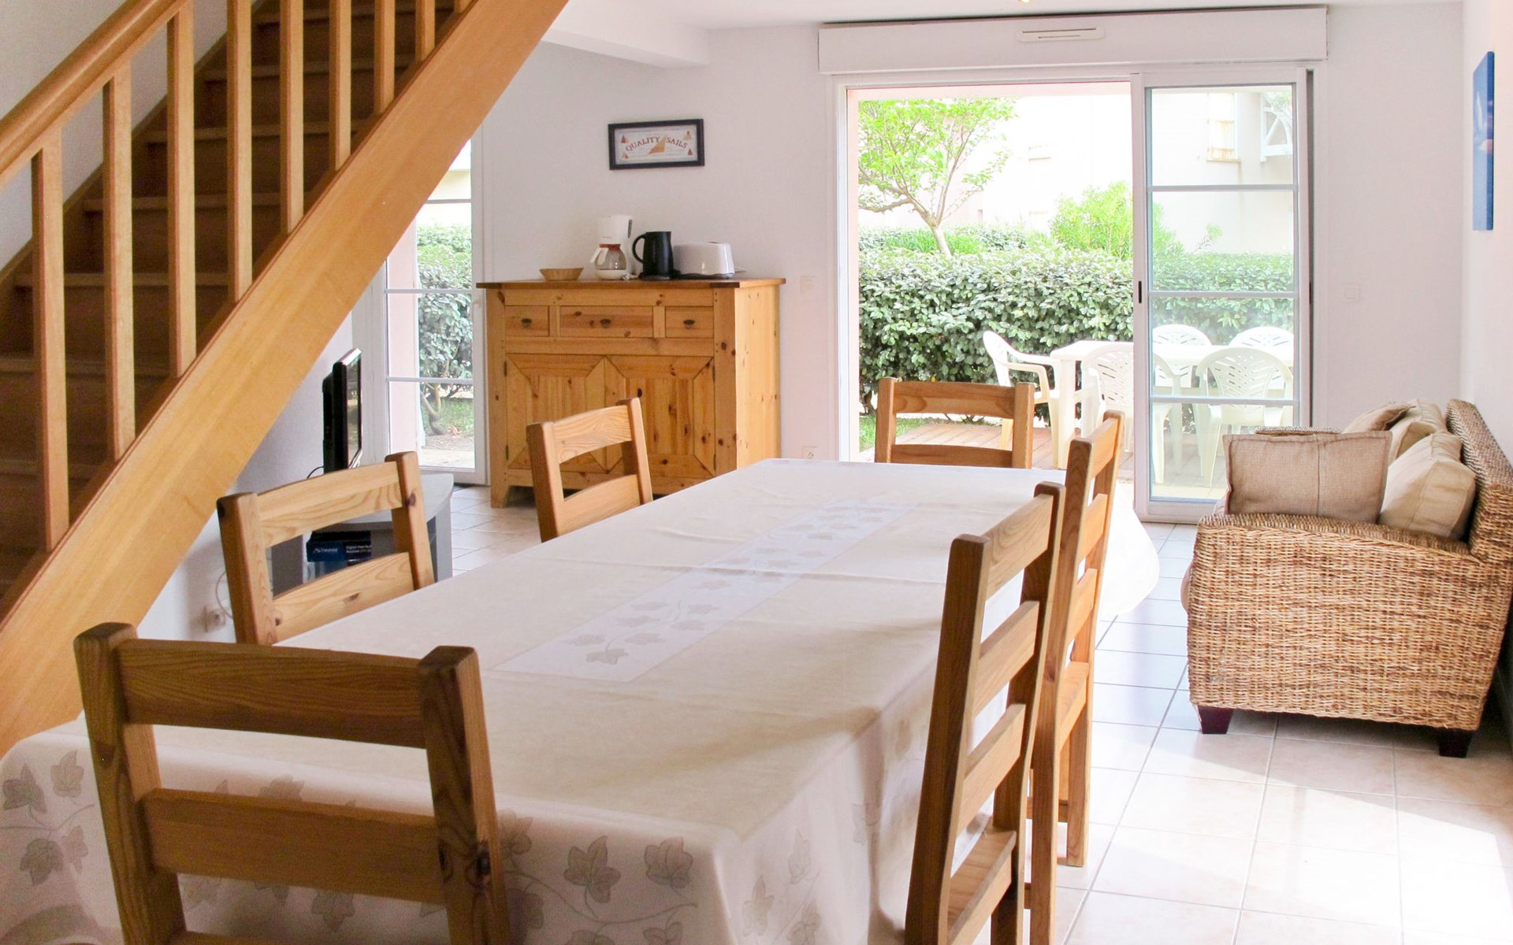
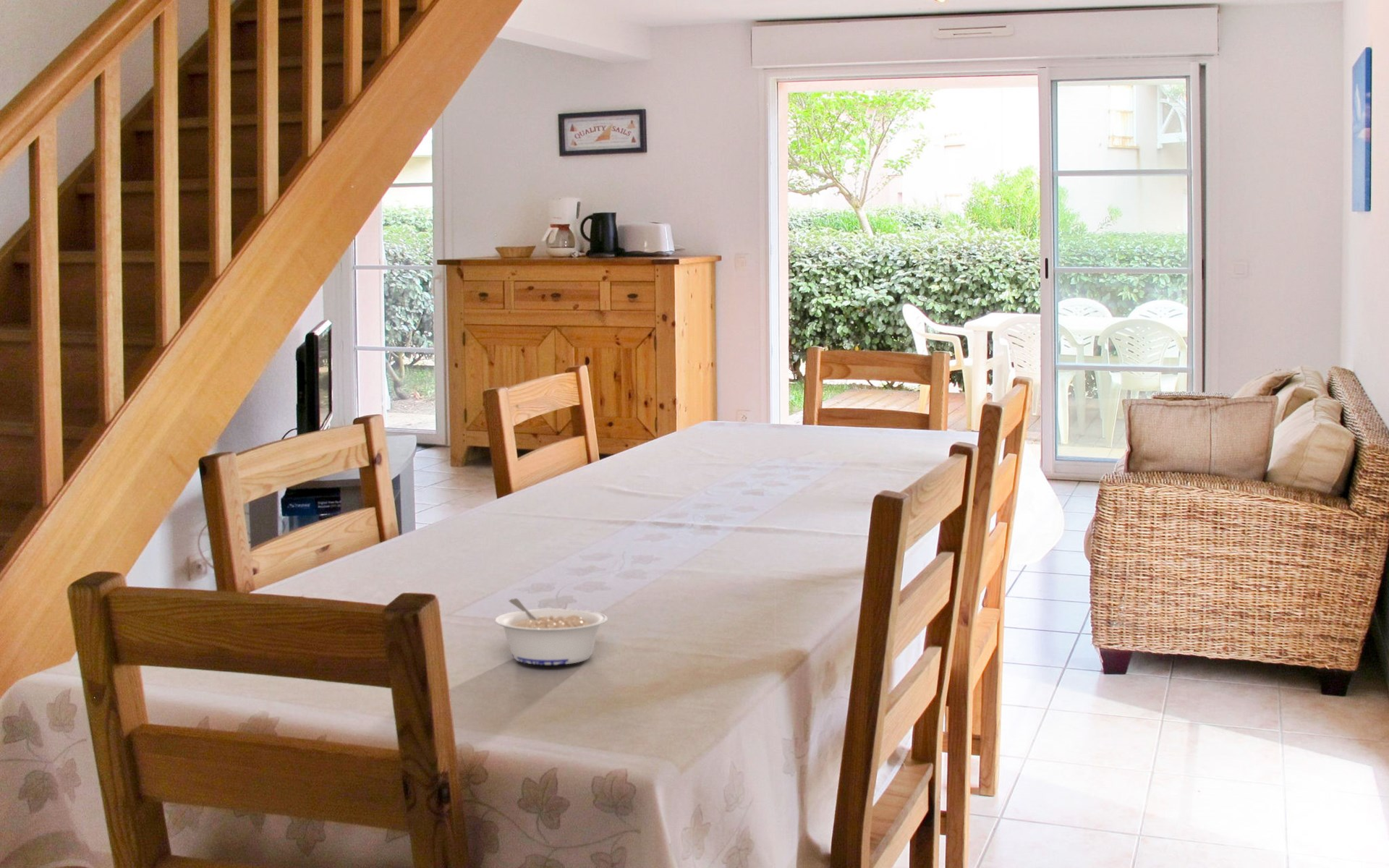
+ legume (547, 633)
